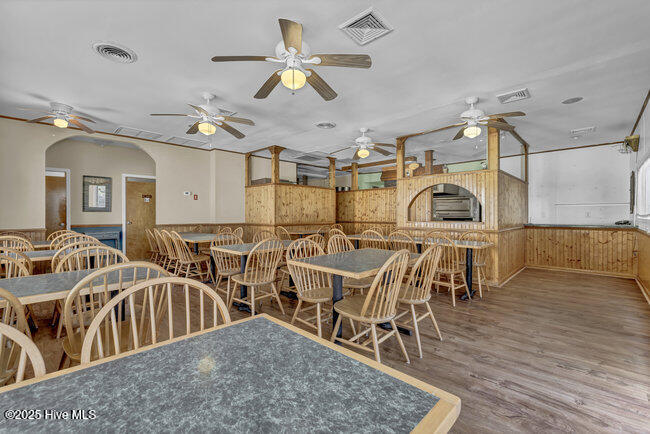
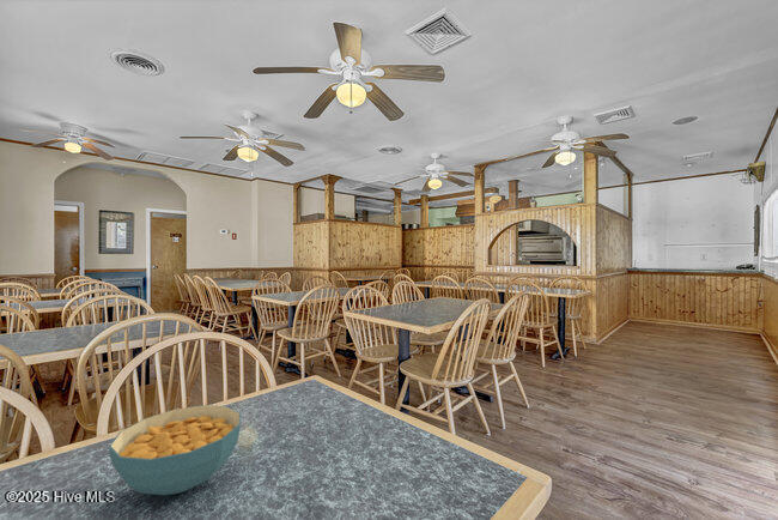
+ cereal bowl (181, 455)
